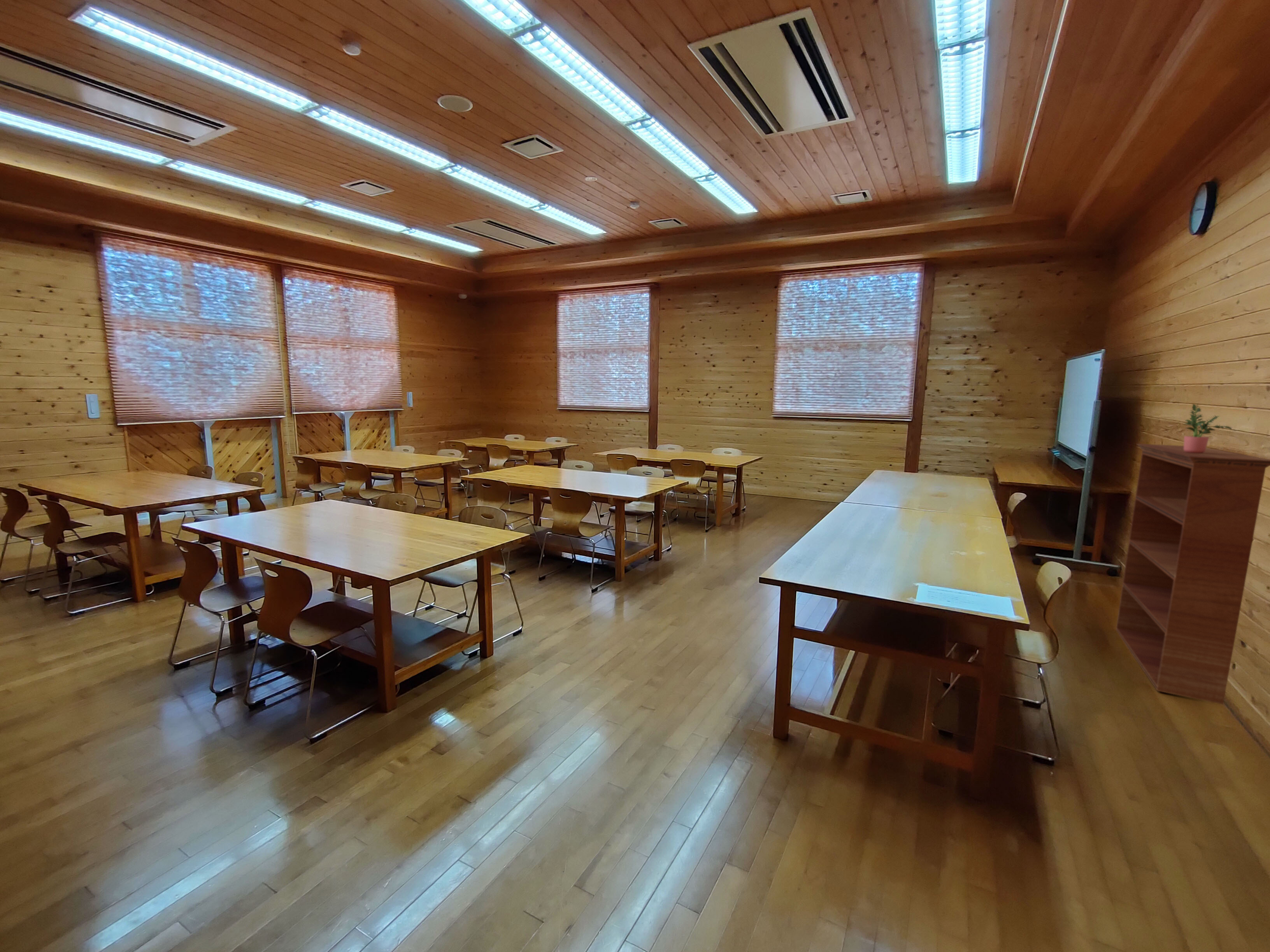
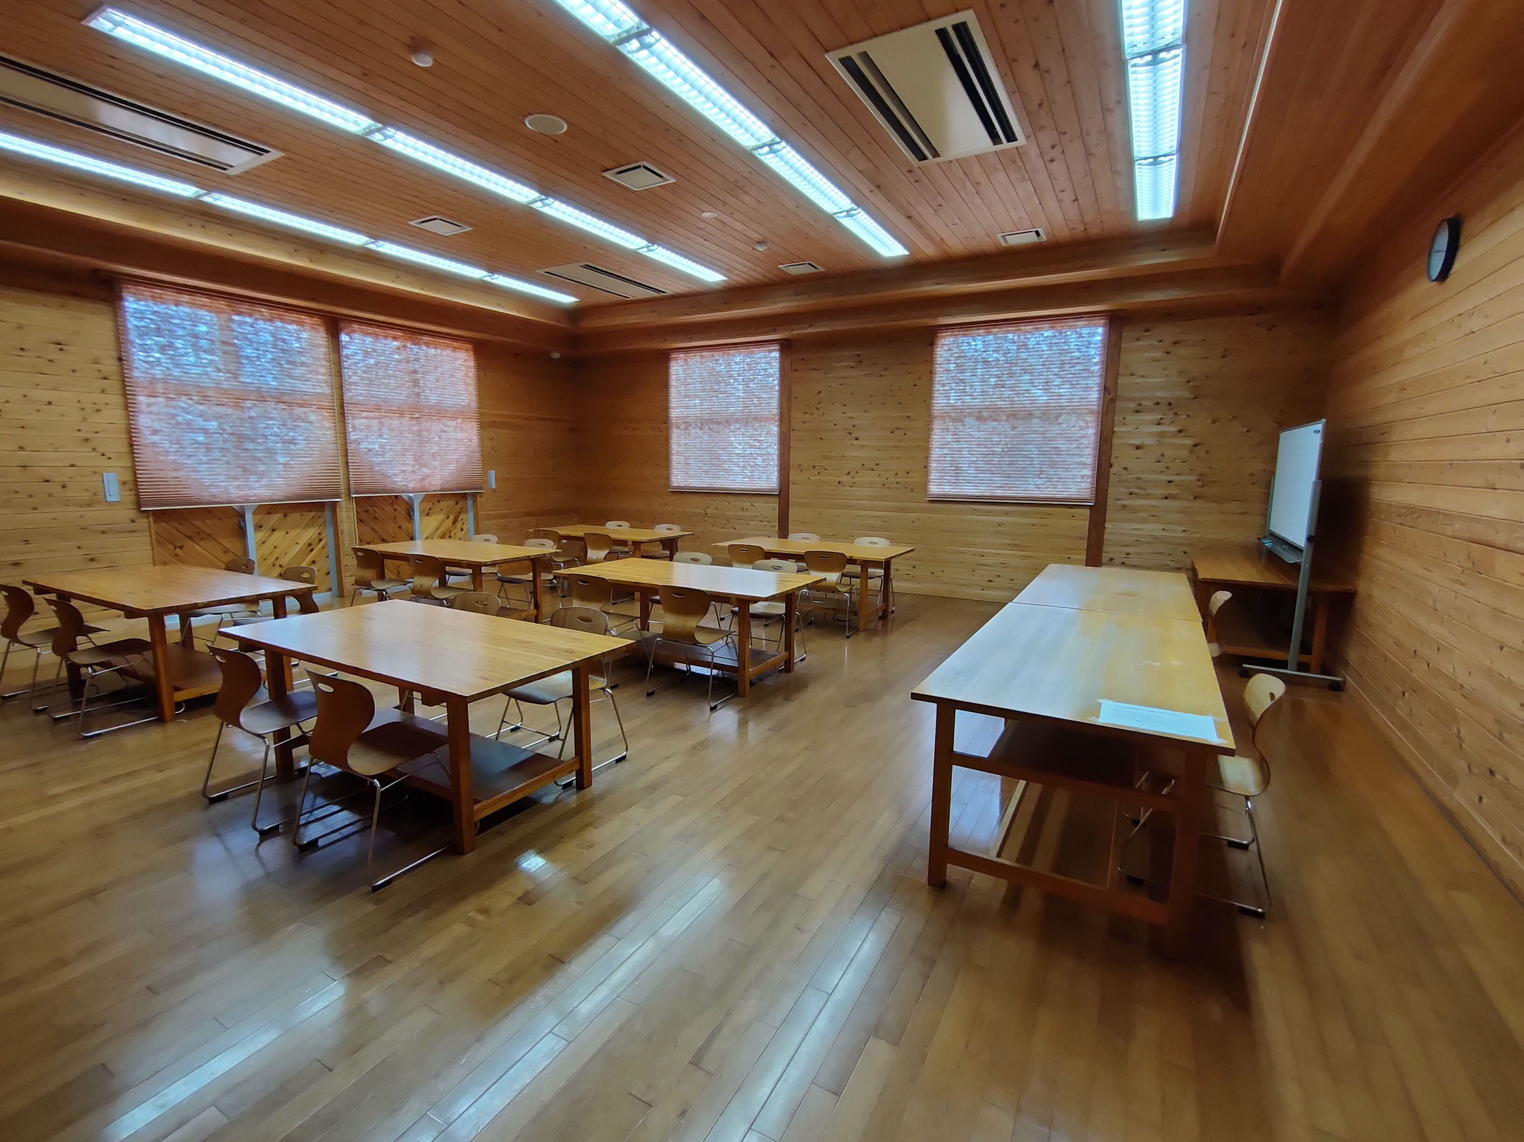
- potted plant (1209, 428)
- bookcase (1179, 560)
